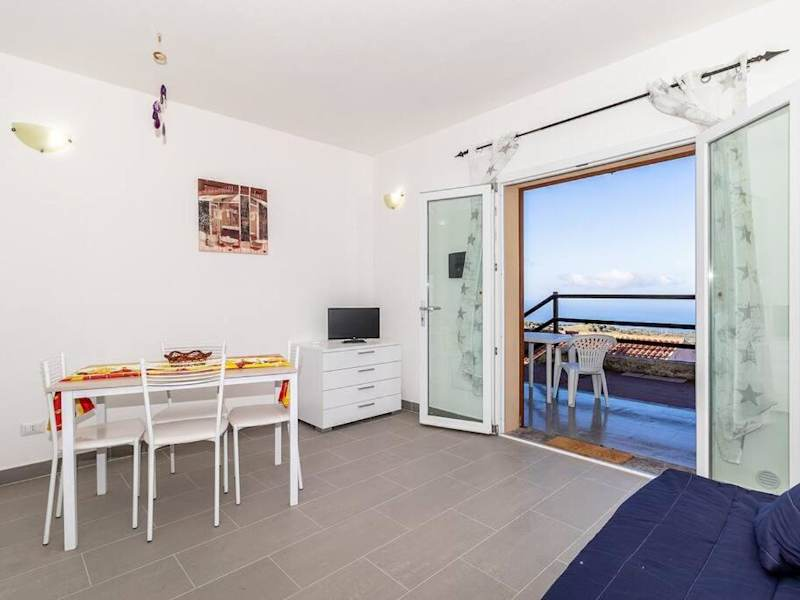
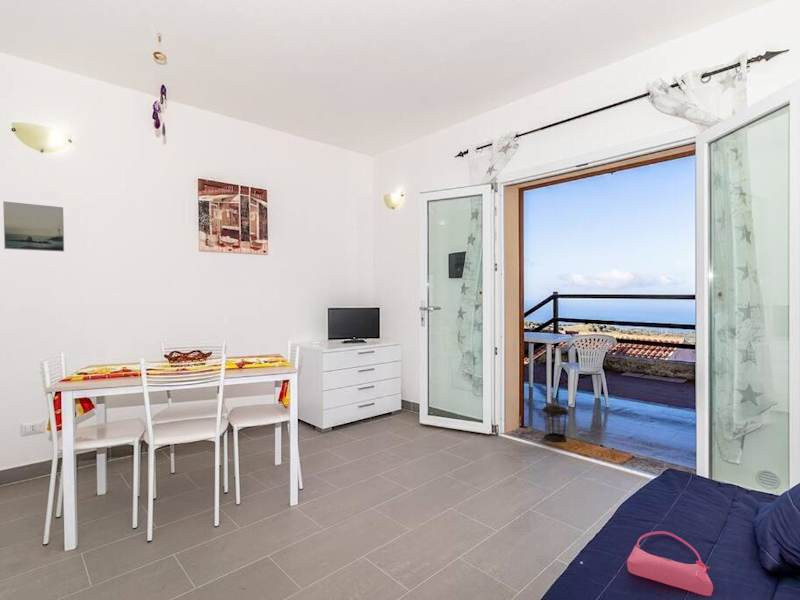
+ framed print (34, 227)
+ handbag (666, 558)
+ lantern (552, 420)
